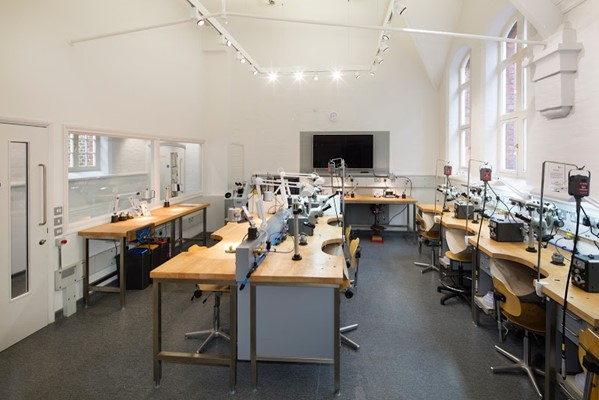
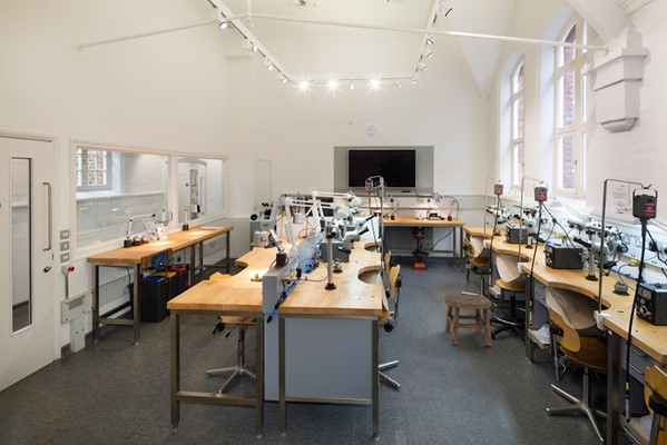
+ stool (467, 318)
